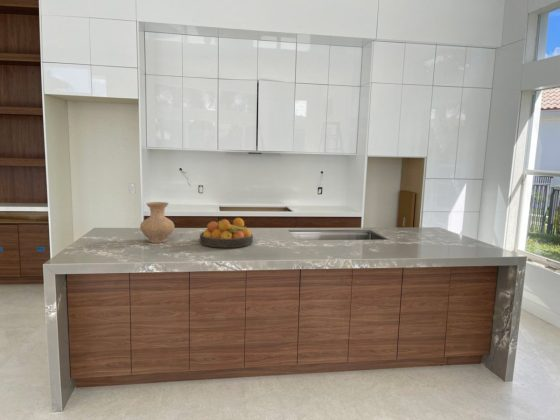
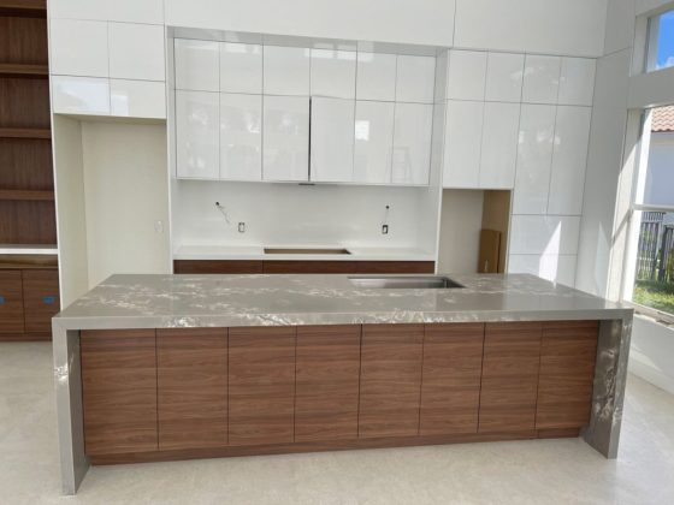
- vase (157, 222)
- fruit bowl (226, 230)
